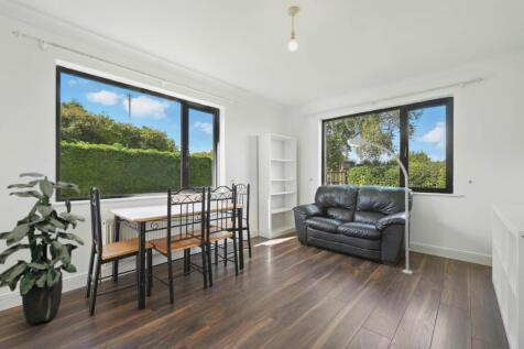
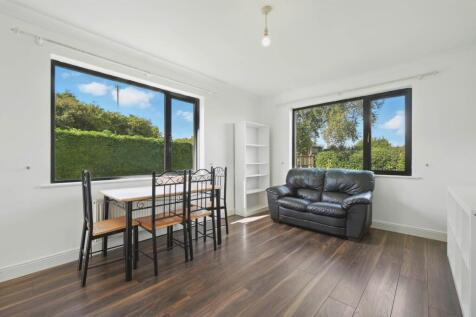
- indoor plant (40, 244)
- floor lamp (405, 205)
